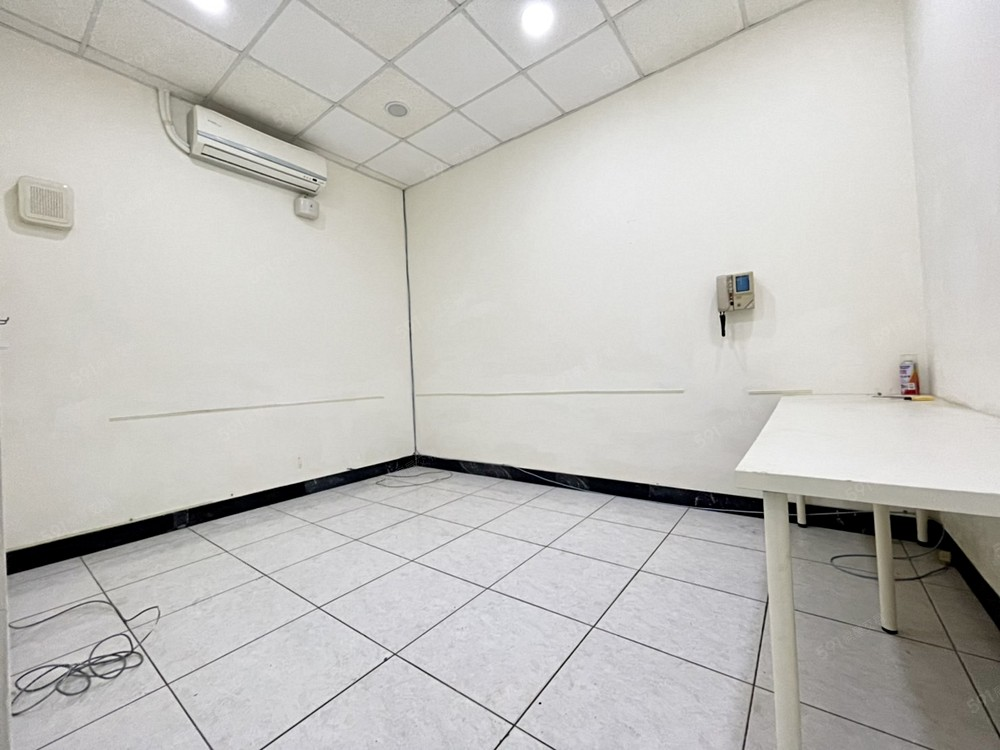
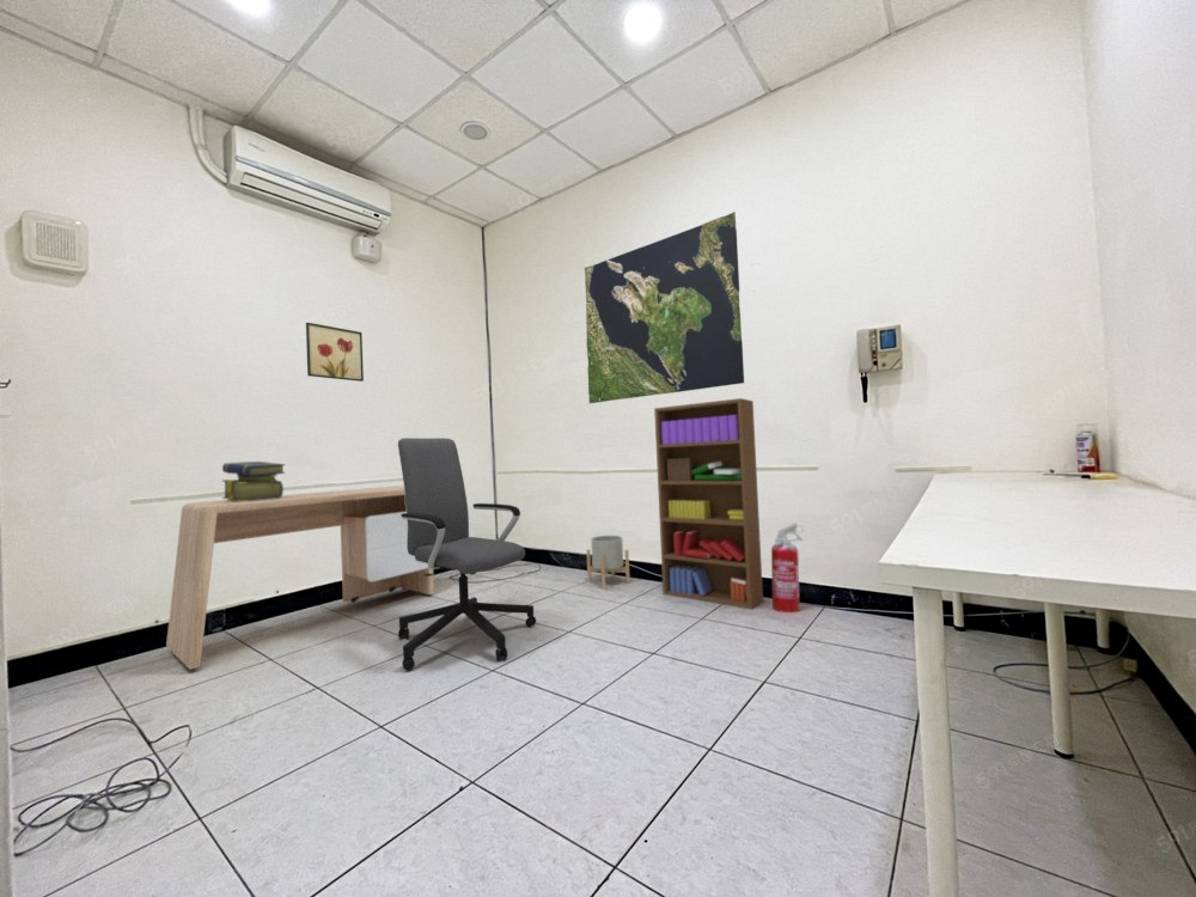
+ world map (654, 318)
+ wall art (335, 353)
+ fire extinguisher (787, 566)
+ office chair (460, 537)
+ desk (341, 555)
+ bookshelf (706, 500)
+ stack of books (255, 480)
+ planter (608, 560)
